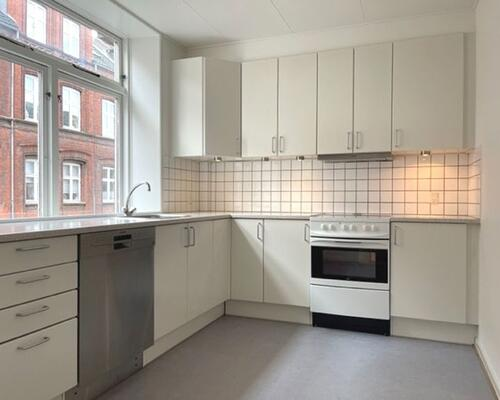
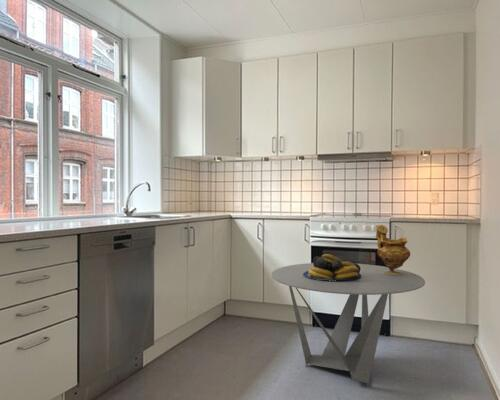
+ coffee table (344, 321)
+ vase (393, 249)
+ fruit bowl (331, 265)
